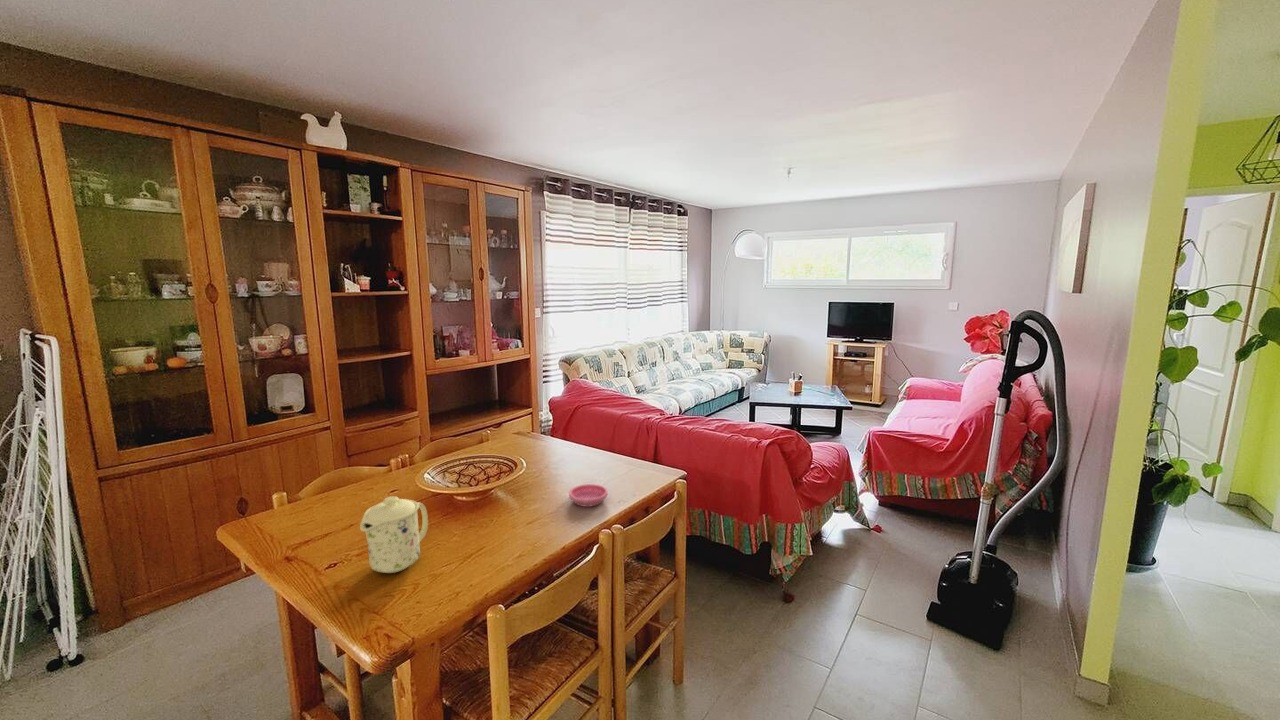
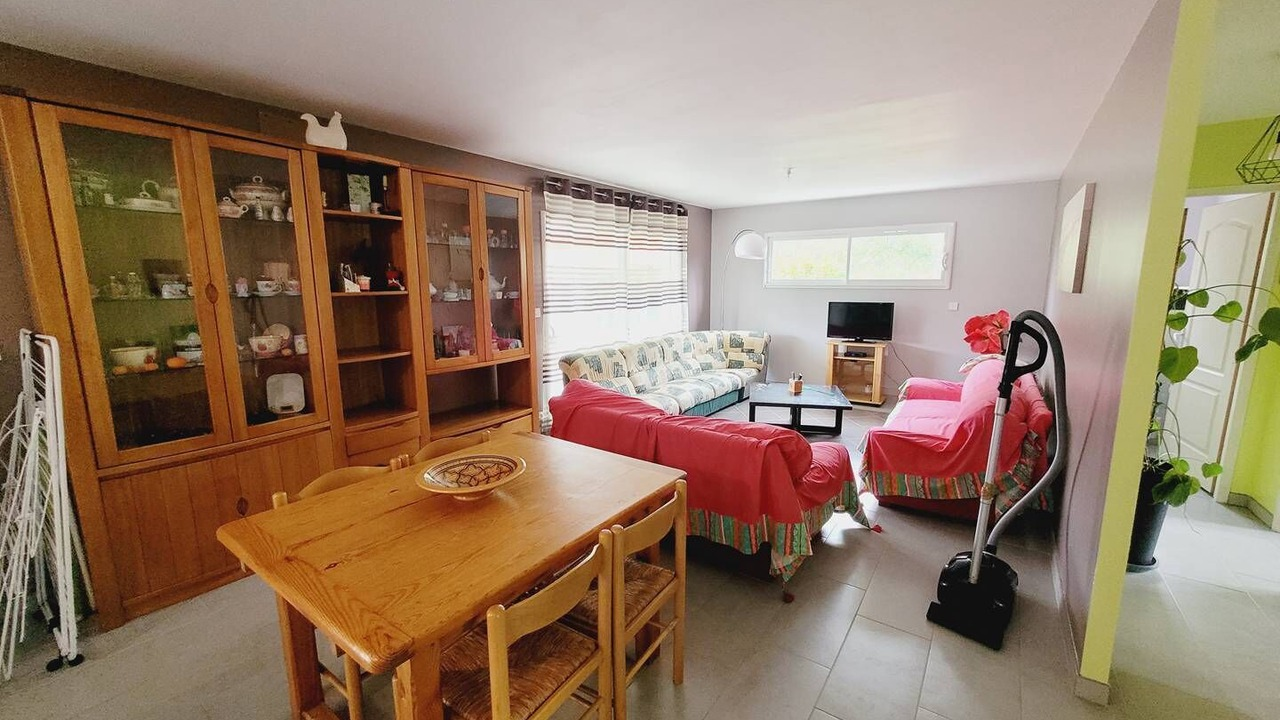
- saucer (588, 496)
- mug (396, 530)
